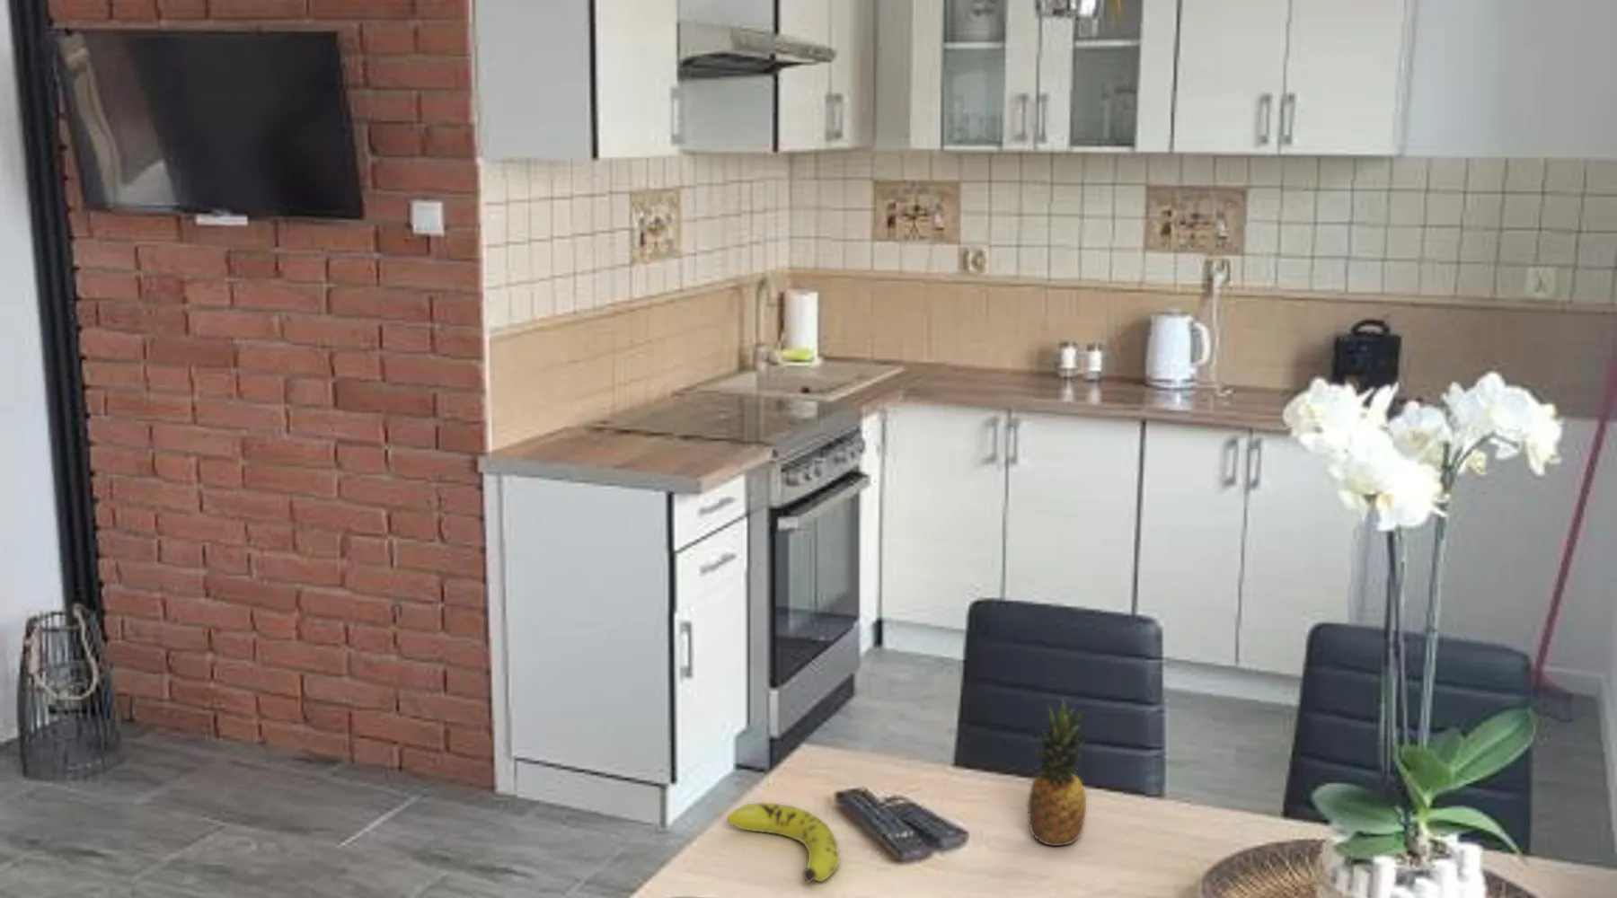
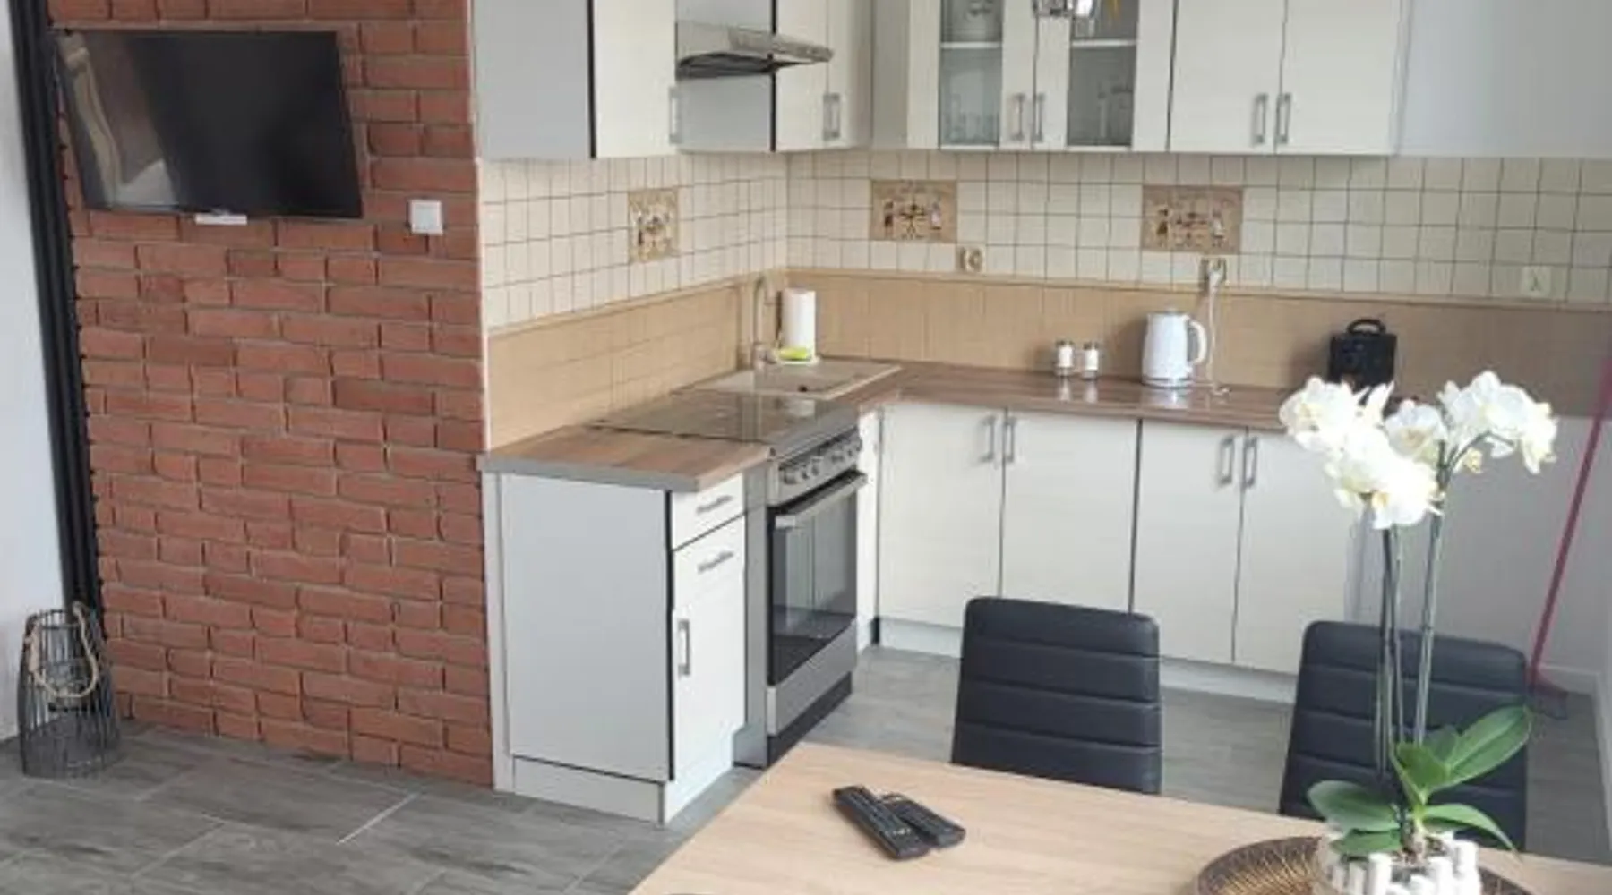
- fruit (780, 834)
- fruit (1058, 770)
